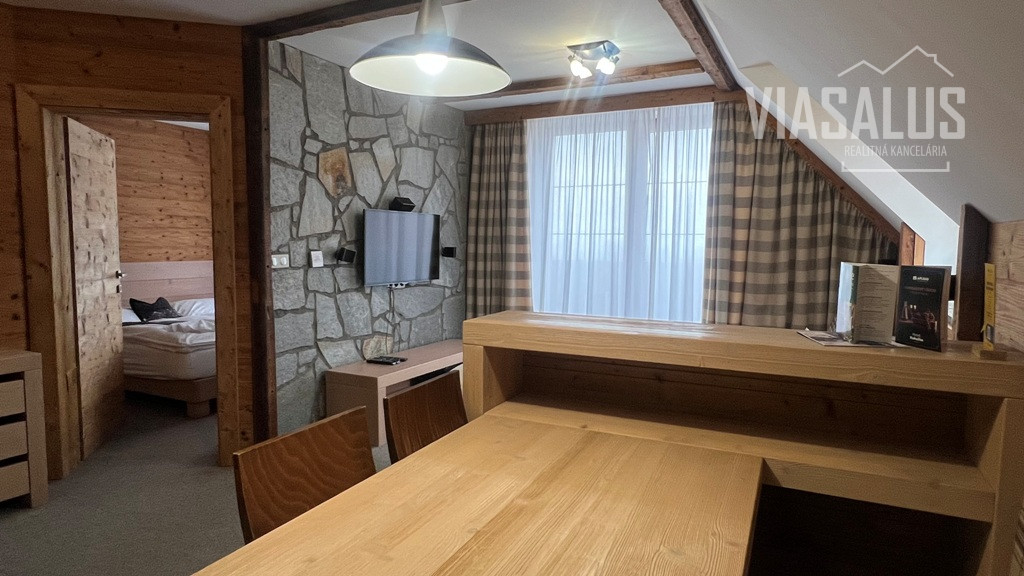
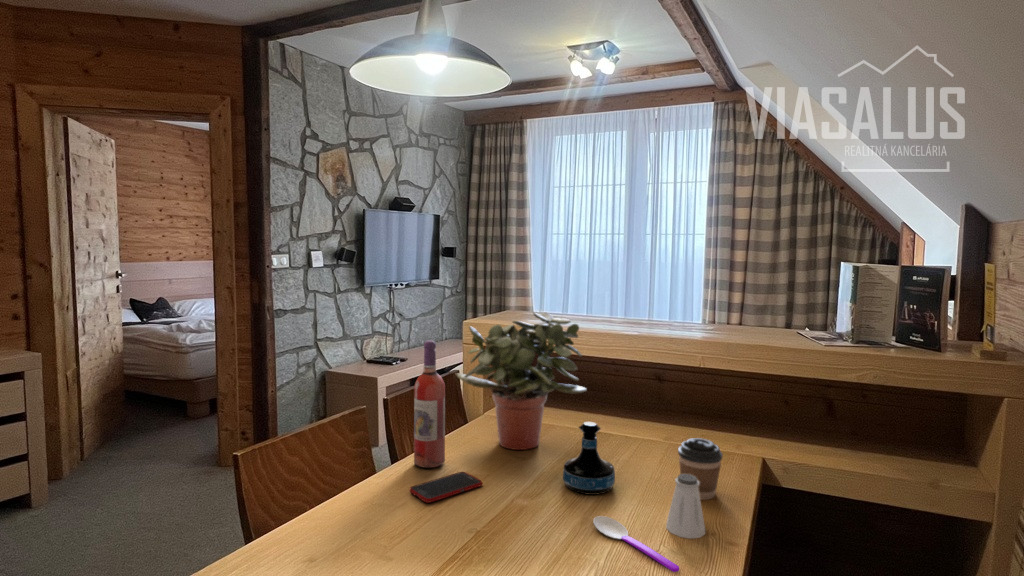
+ wine bottle (429, 402)
+ spoon (633, 542)
+ coffee cup (699, 466)
+ potted plant (518, 378)
+ tequila bottle (589, 454)
+ cell phone (446, 486)
+ saltshaker (686, 503)
